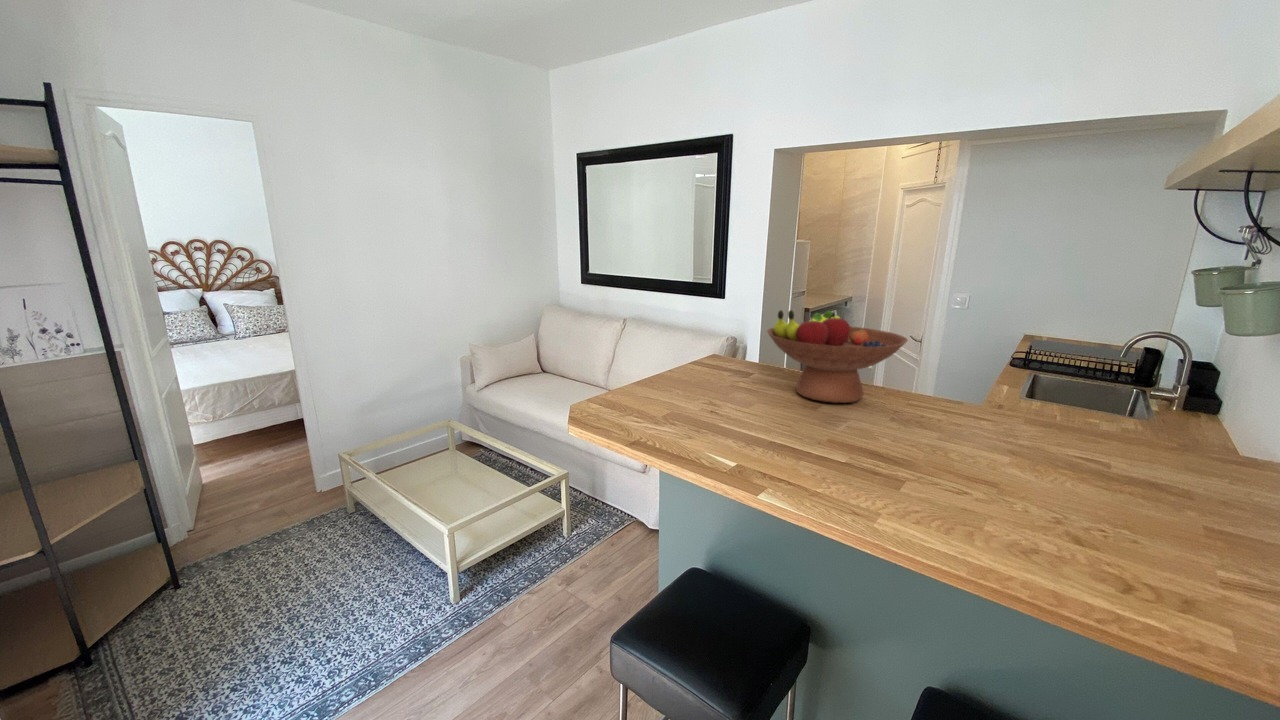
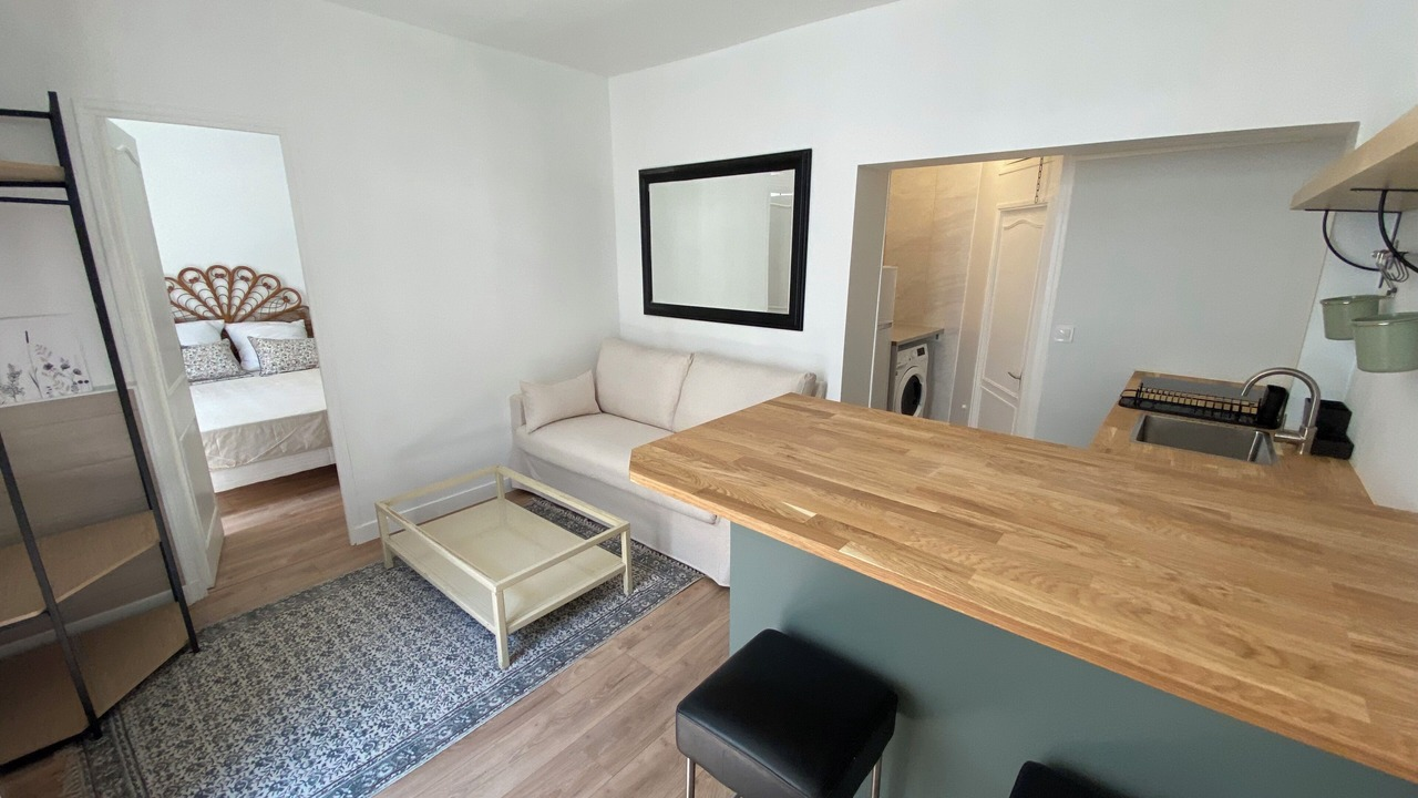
- fruit bowl (832, 353)
